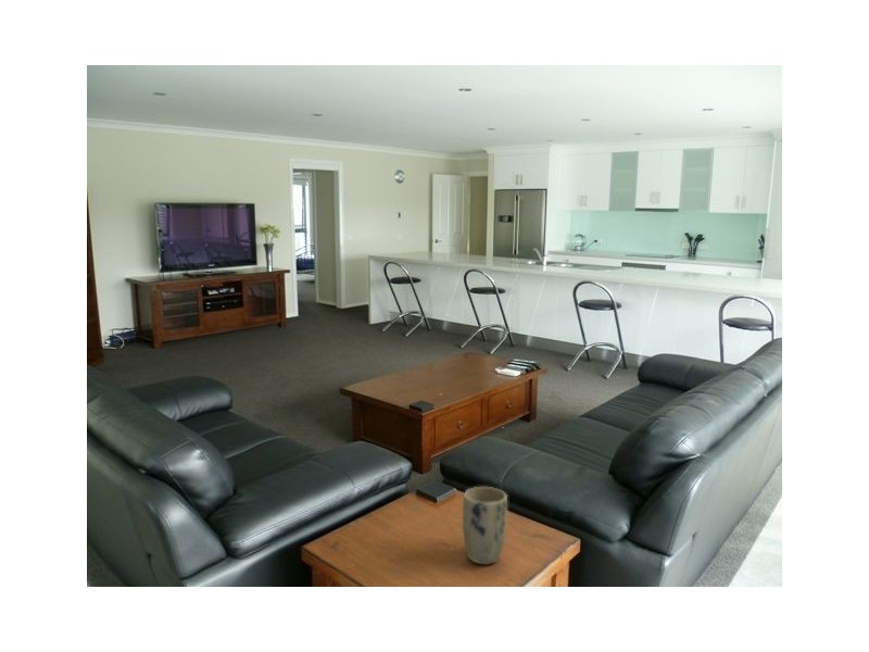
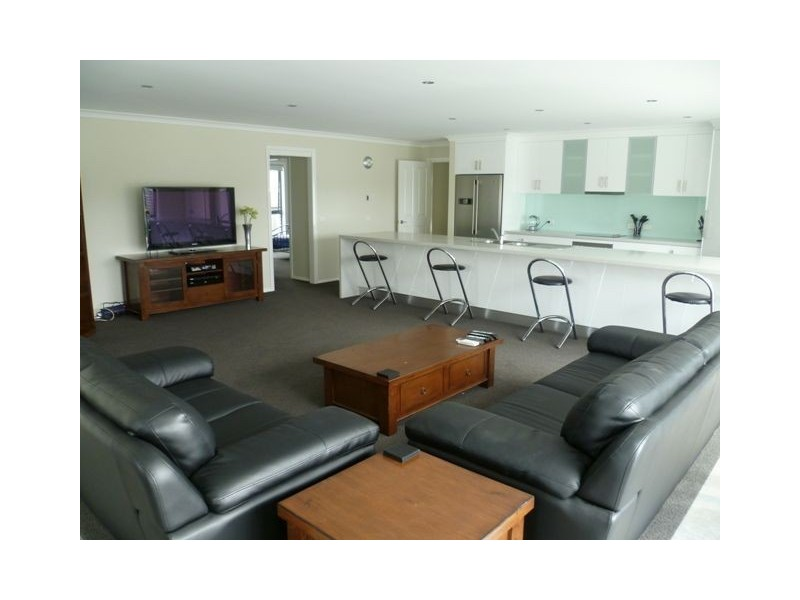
- plant pot (484, 526)
